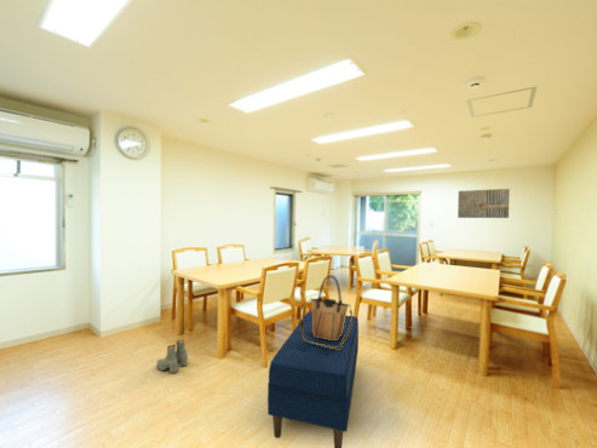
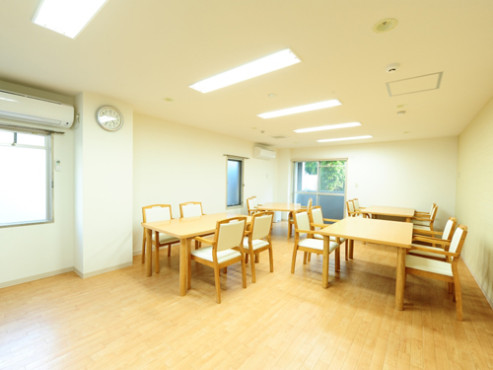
- bench (321, 366)
- boots (172, 354)
- wall art (482, 203)
- tote bag (323, 308)
